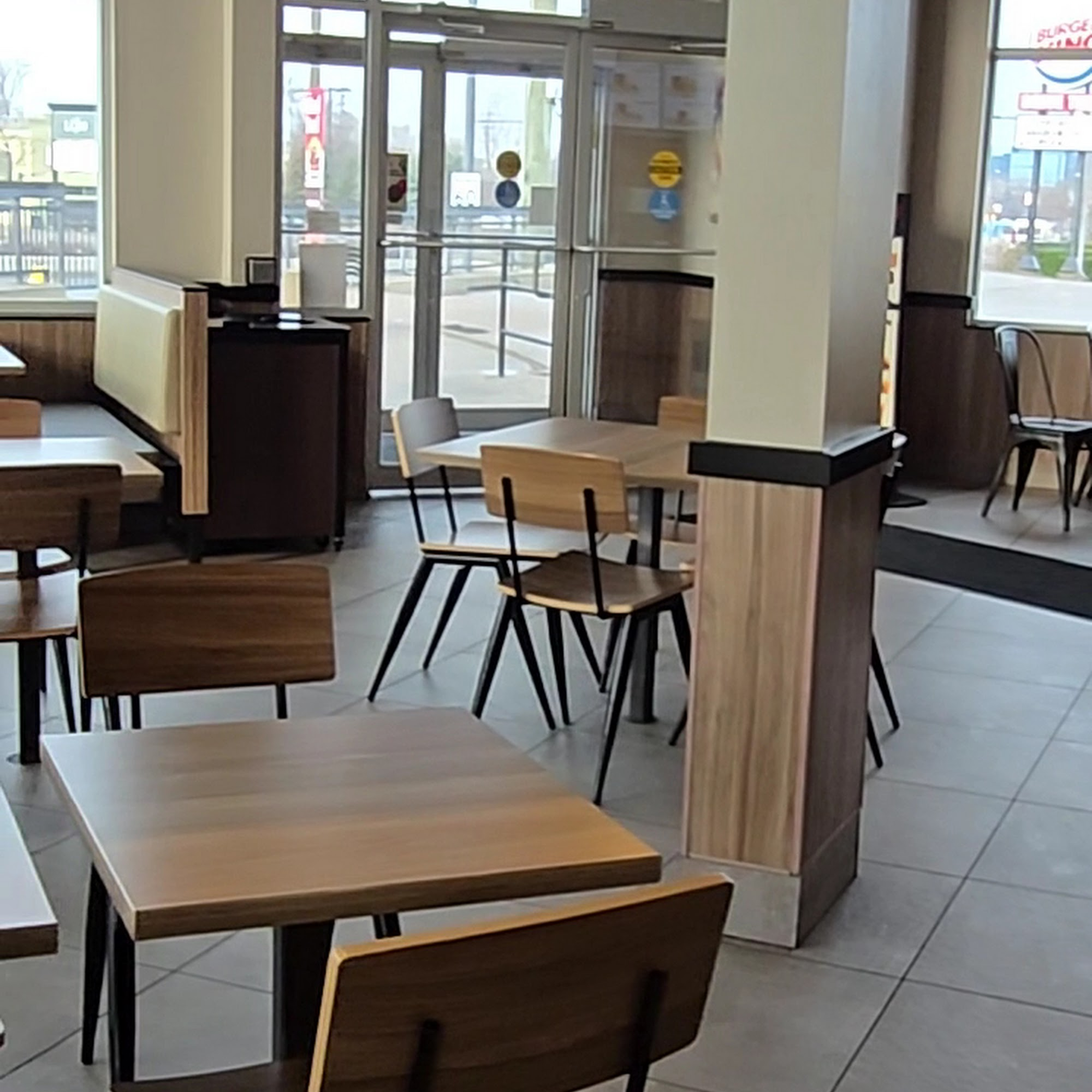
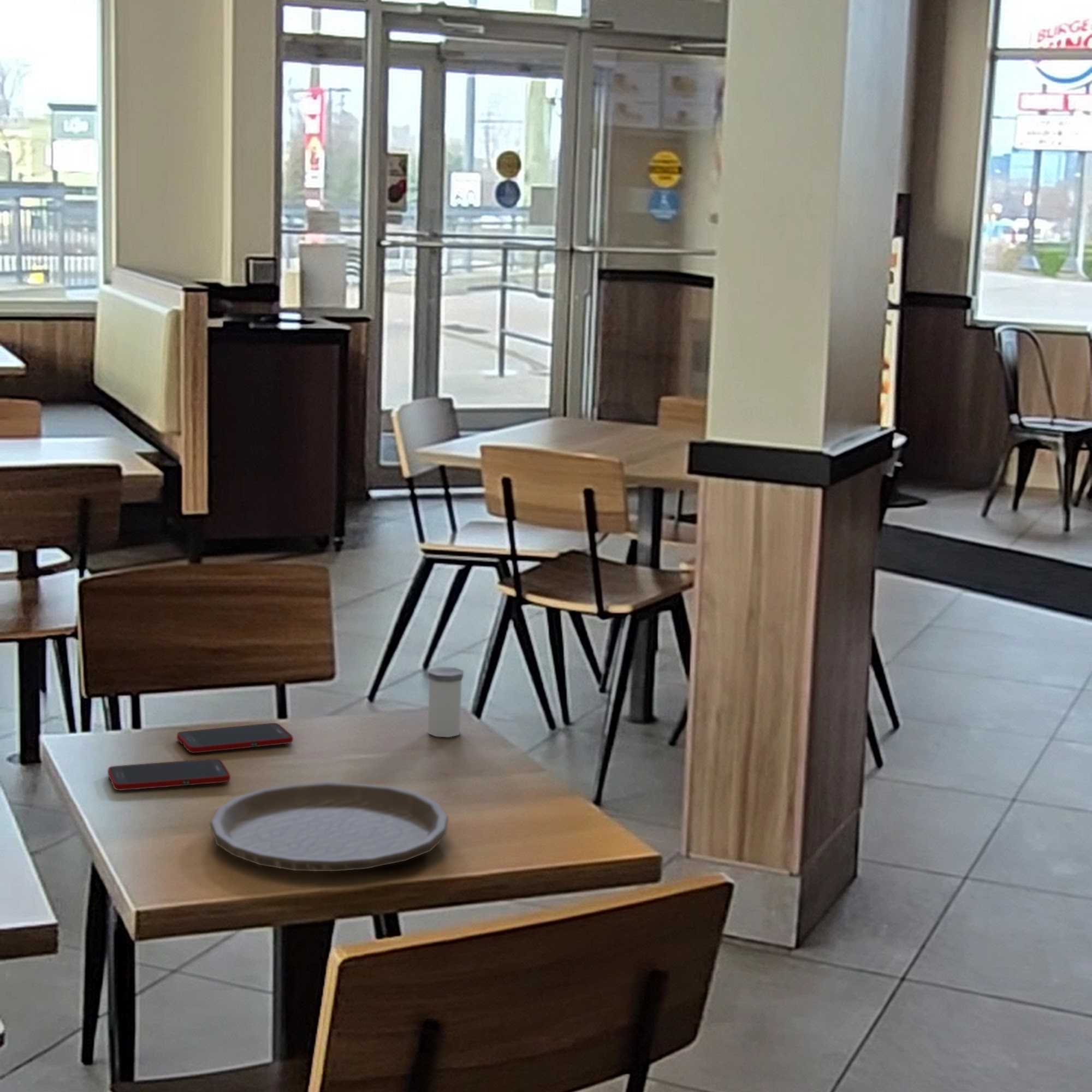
+ plate (330, 827)
+ cell phone (235, 738)
+ cell phone (169, 774)
+ salt shaker (445, 702)
